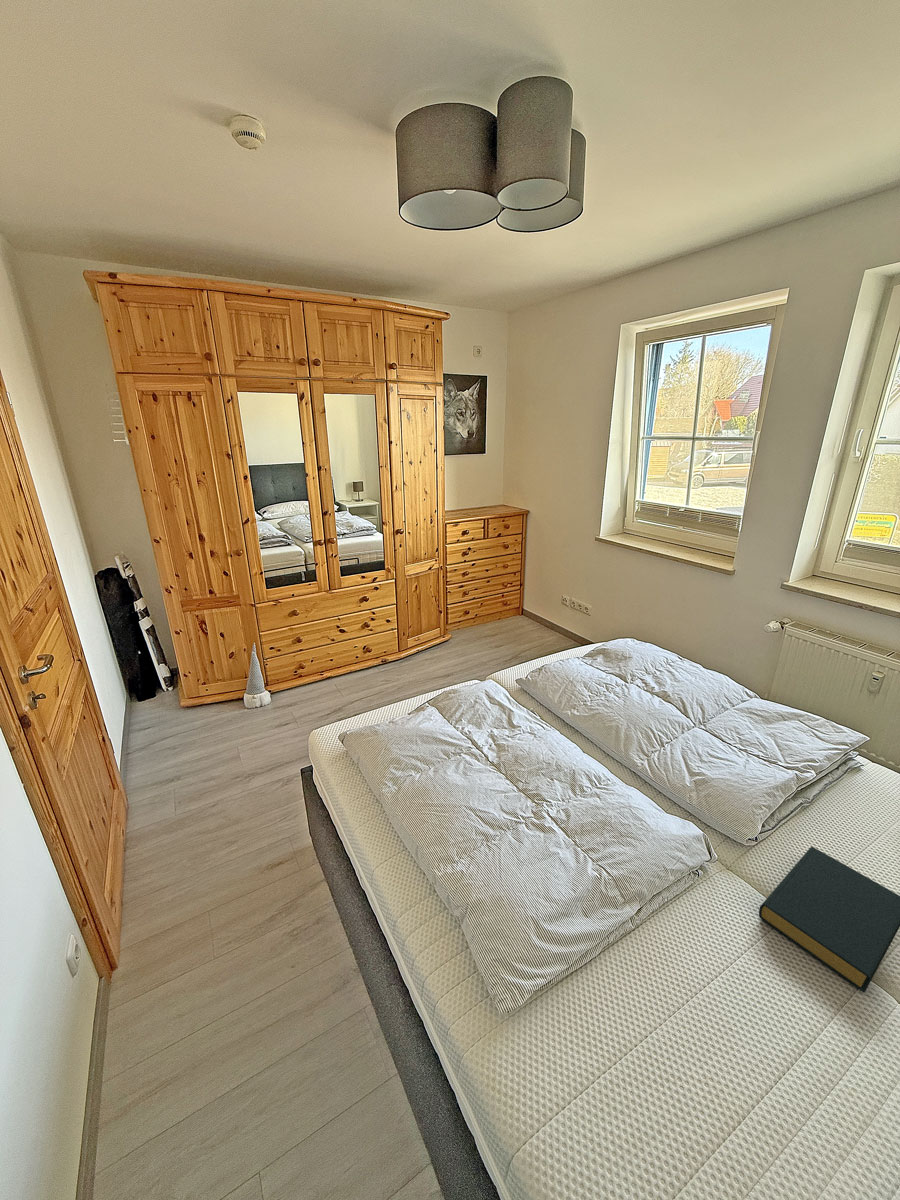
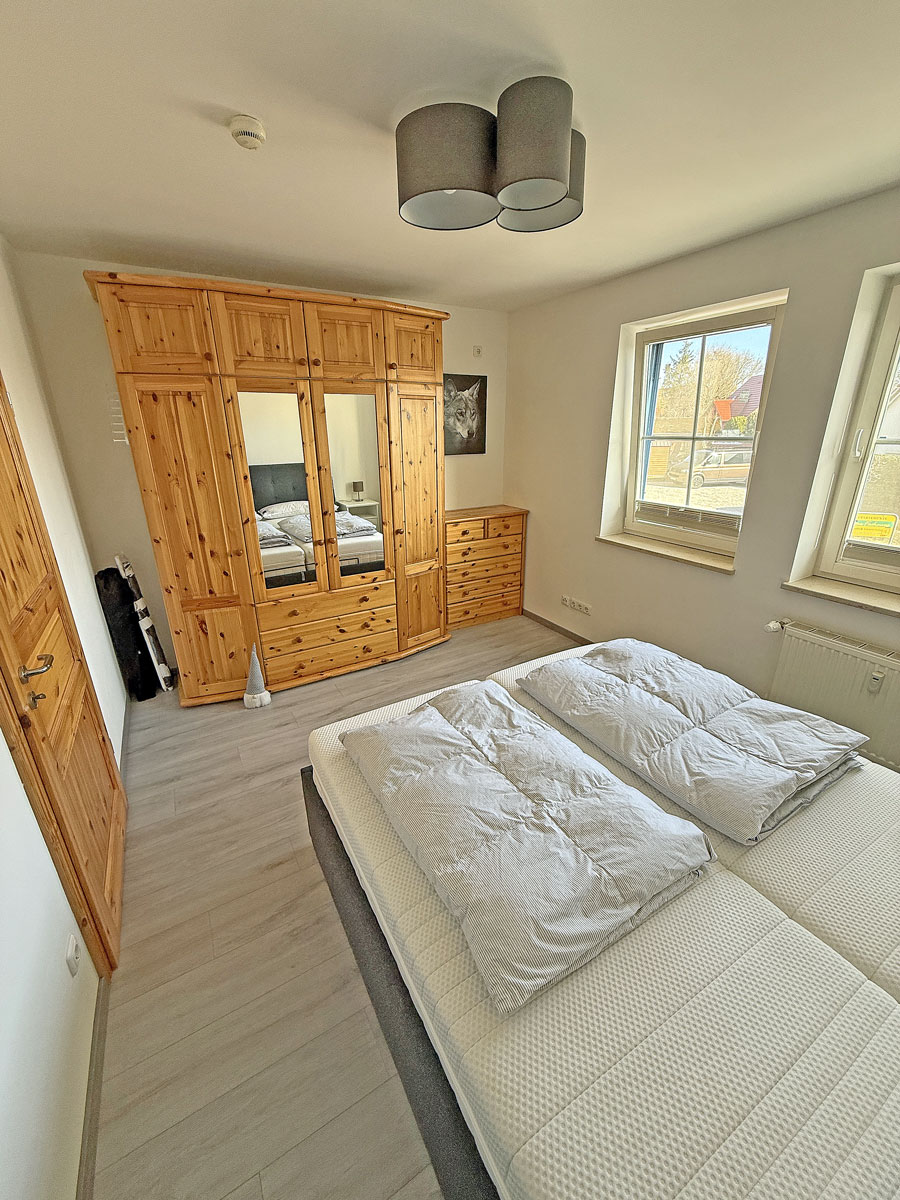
- hardback book (833, 909)
